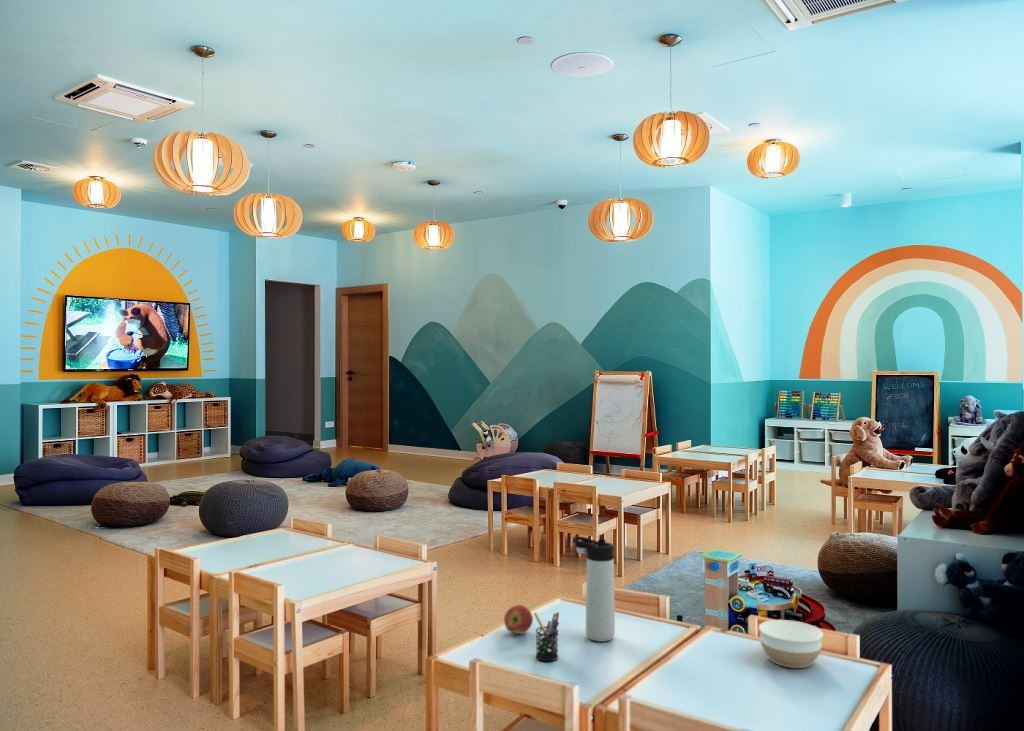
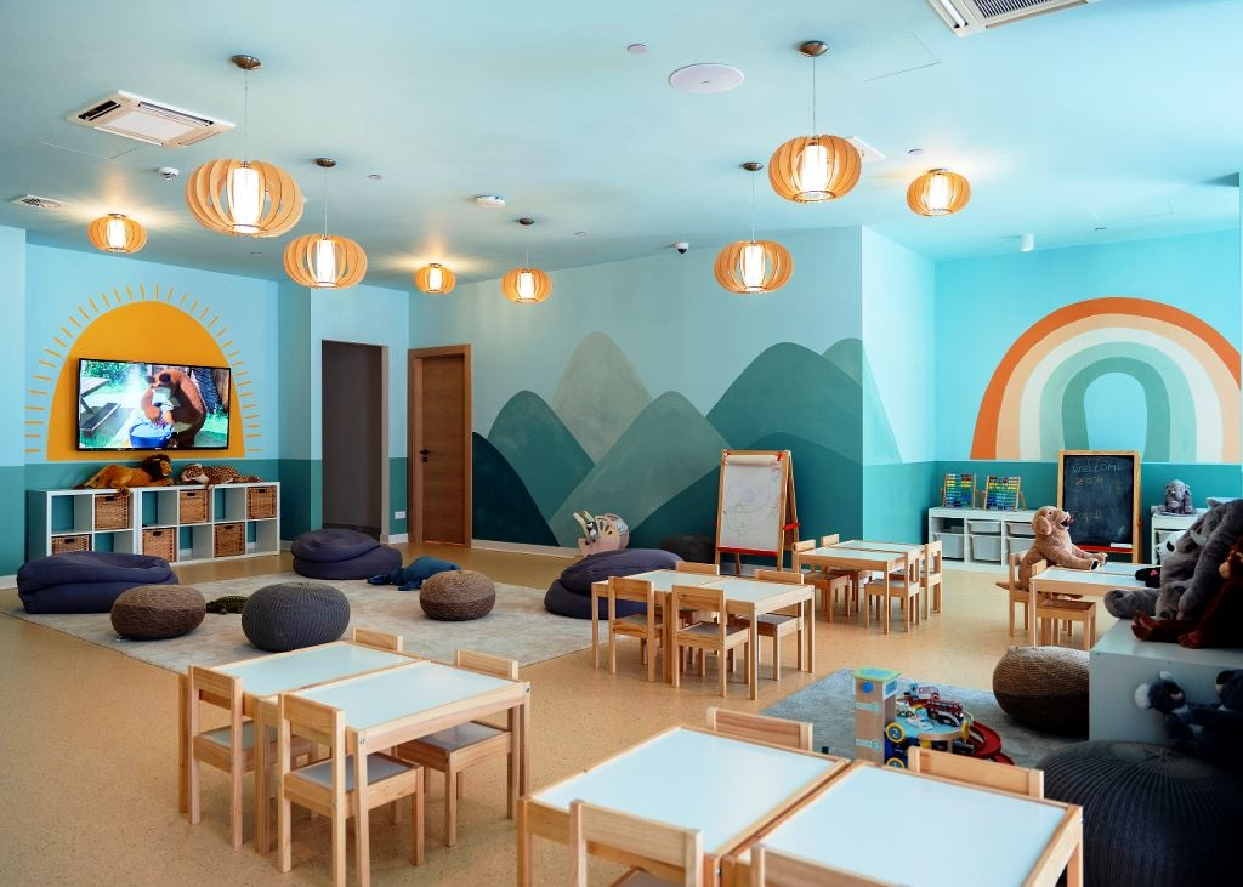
- pen holder (549, 633)
- bowl (790, 644)
- thermos bottle (593, 587)
- apple (518, 619)
